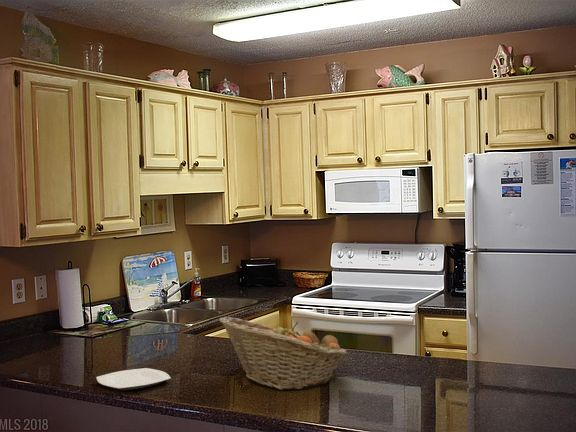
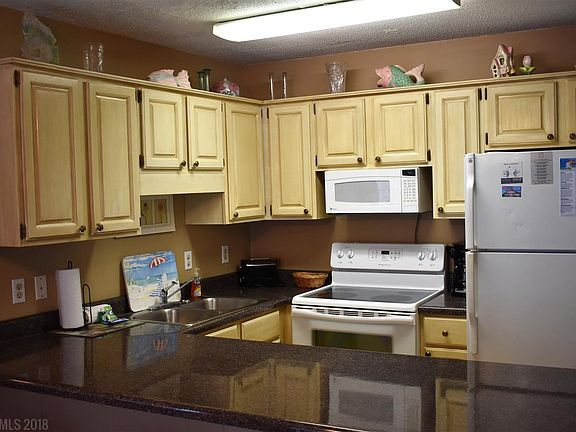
- fruit basket (281, 346)
- plate (133, 380)
